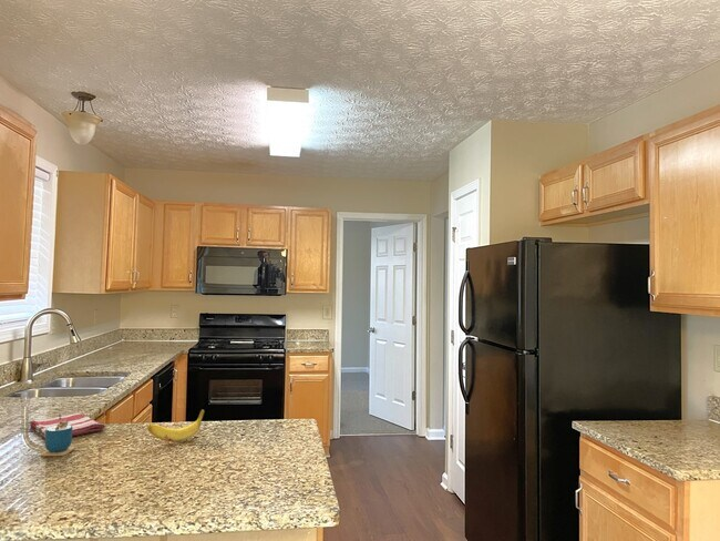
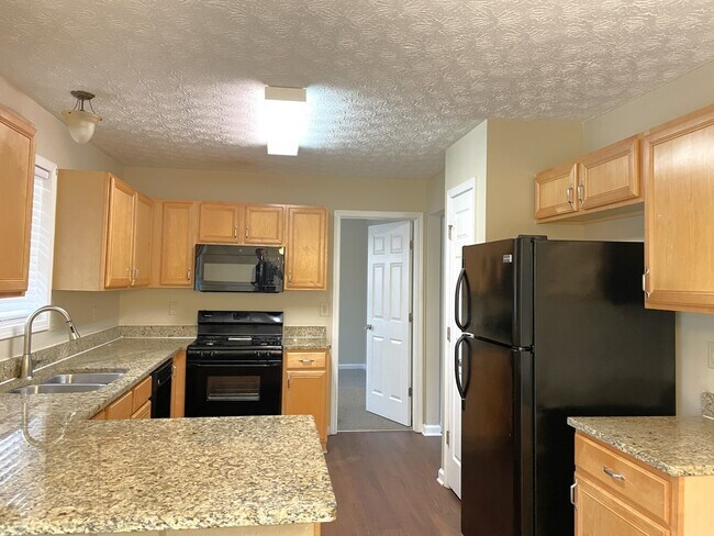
- banana (176, 429)
- cup (59, 431)
- dish towel (68, 423)
